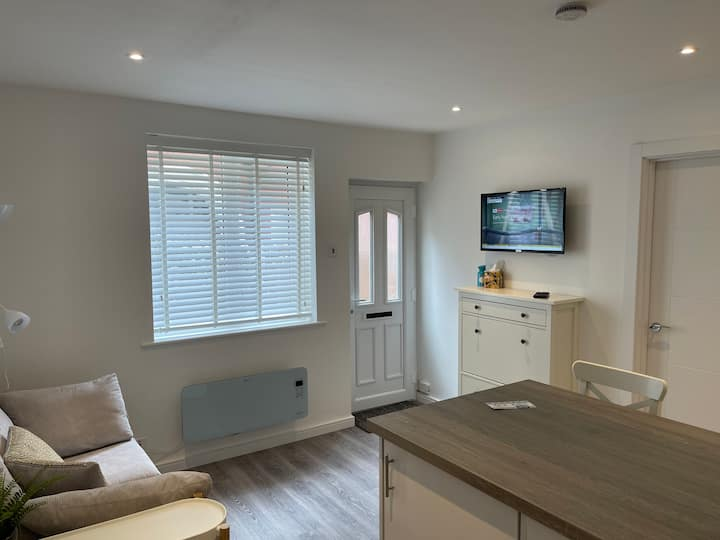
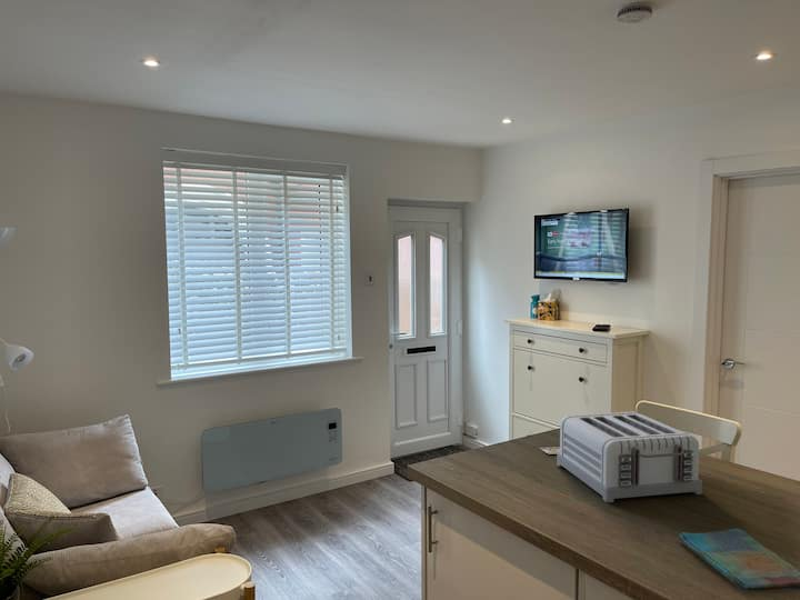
+ toaster (628, 453)
+ dish towel (742, 558)
